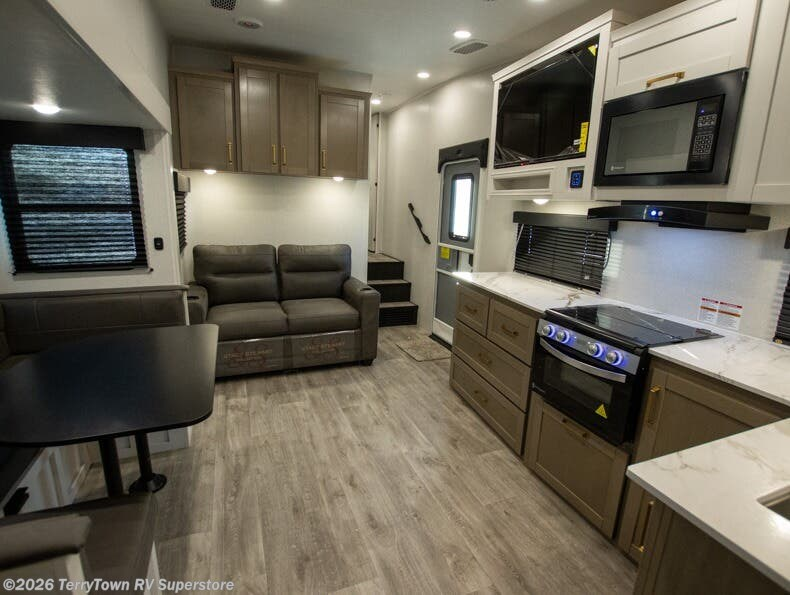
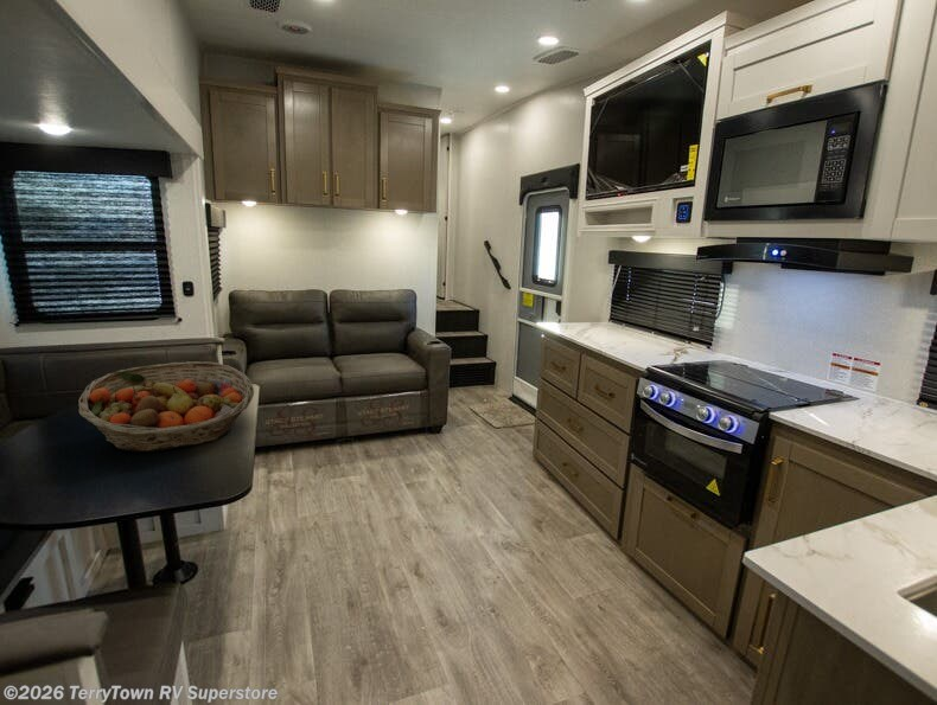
+ fruit basket (173, 403)
